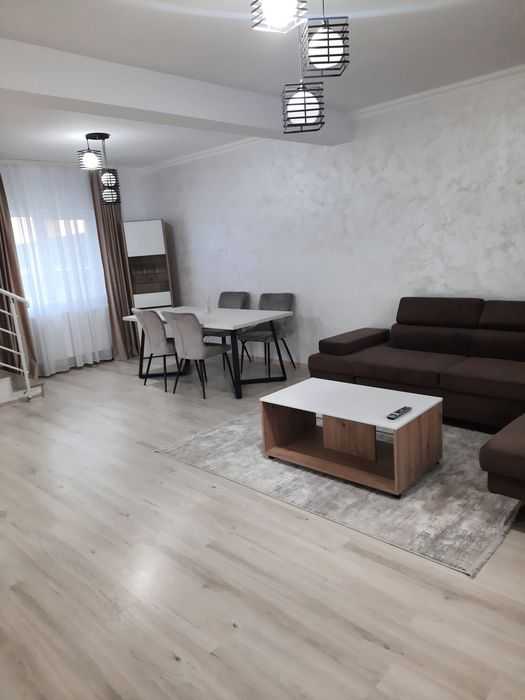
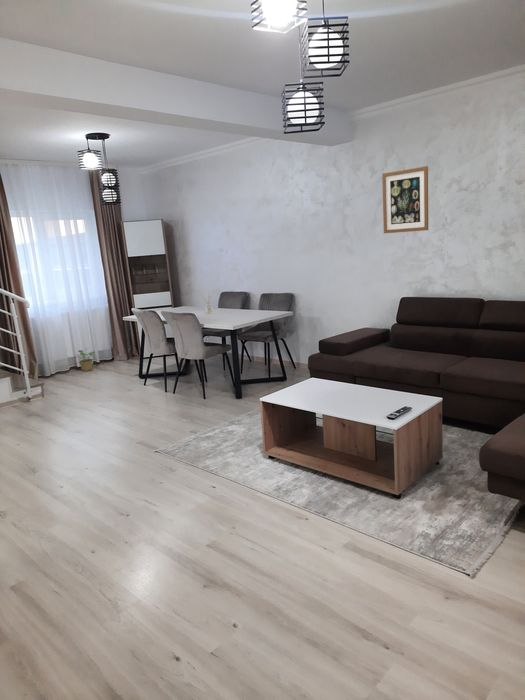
+ wall art (404, 201)
+ potted plant (84, 359)
